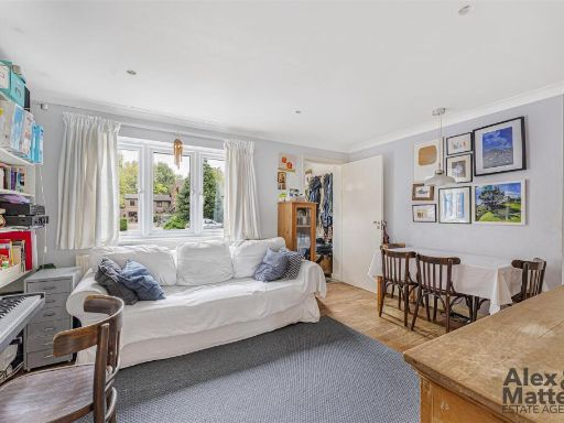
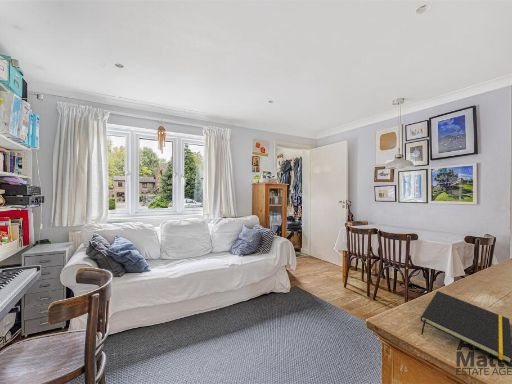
+ notepad (466, 319)
